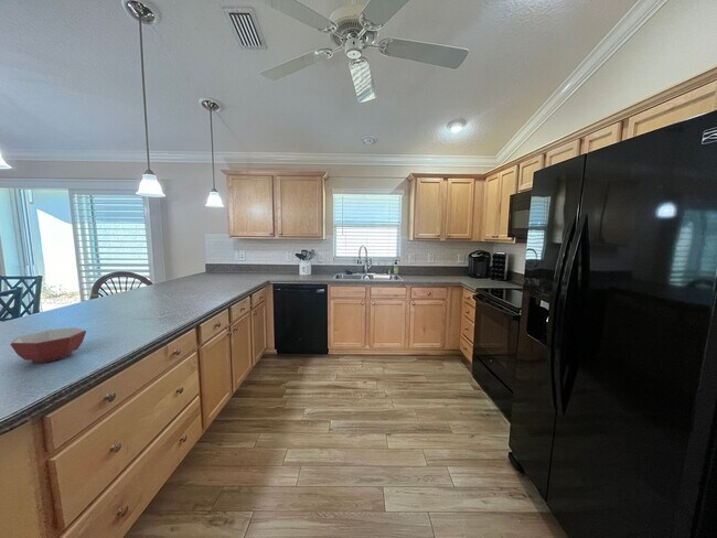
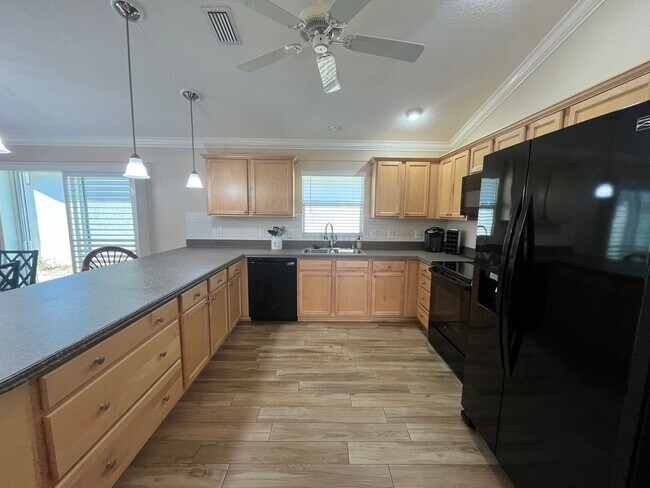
- bowl (51, 345)
